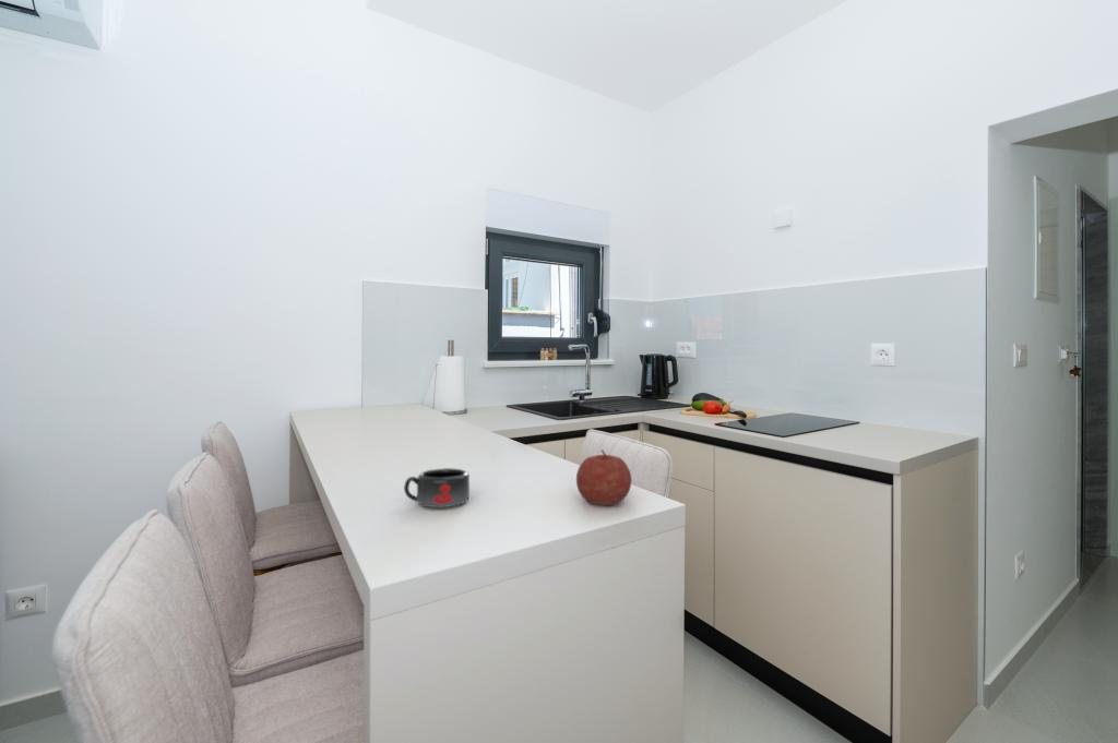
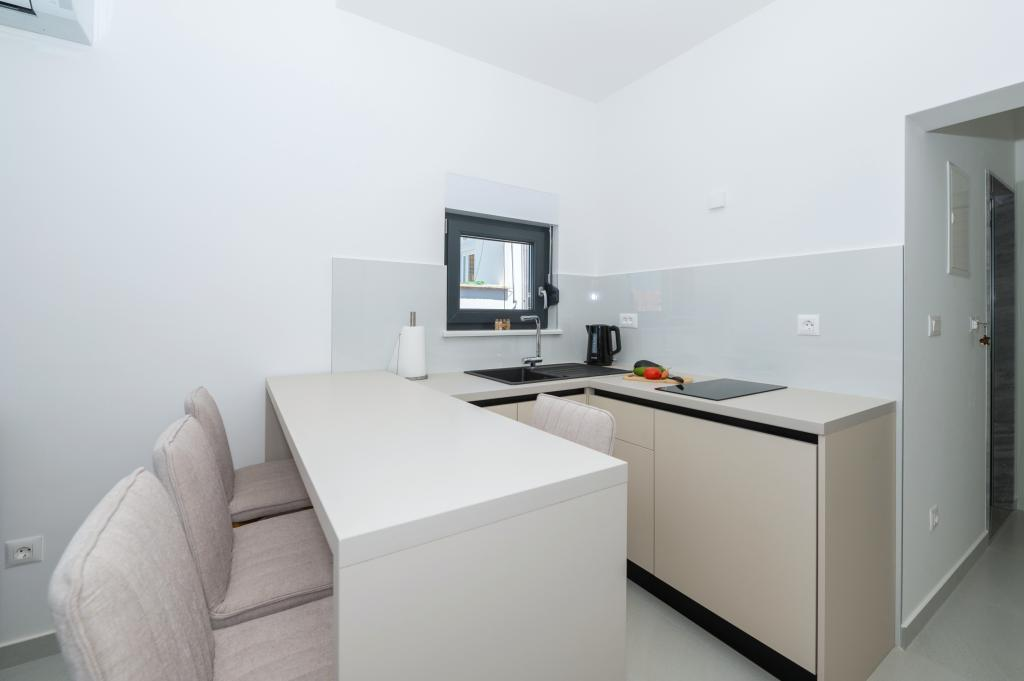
- fruit (603, 475)
- mug (437, 487)
